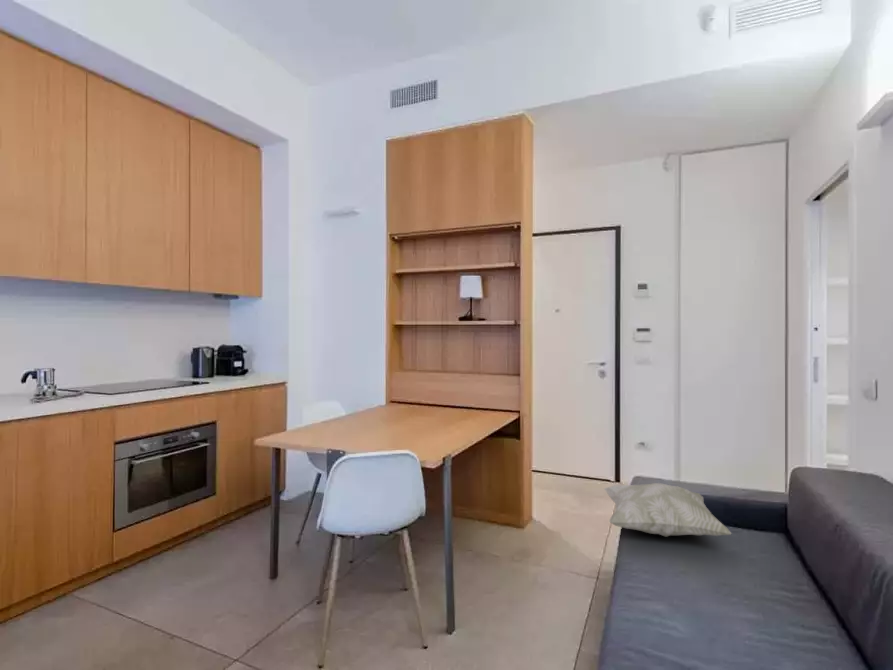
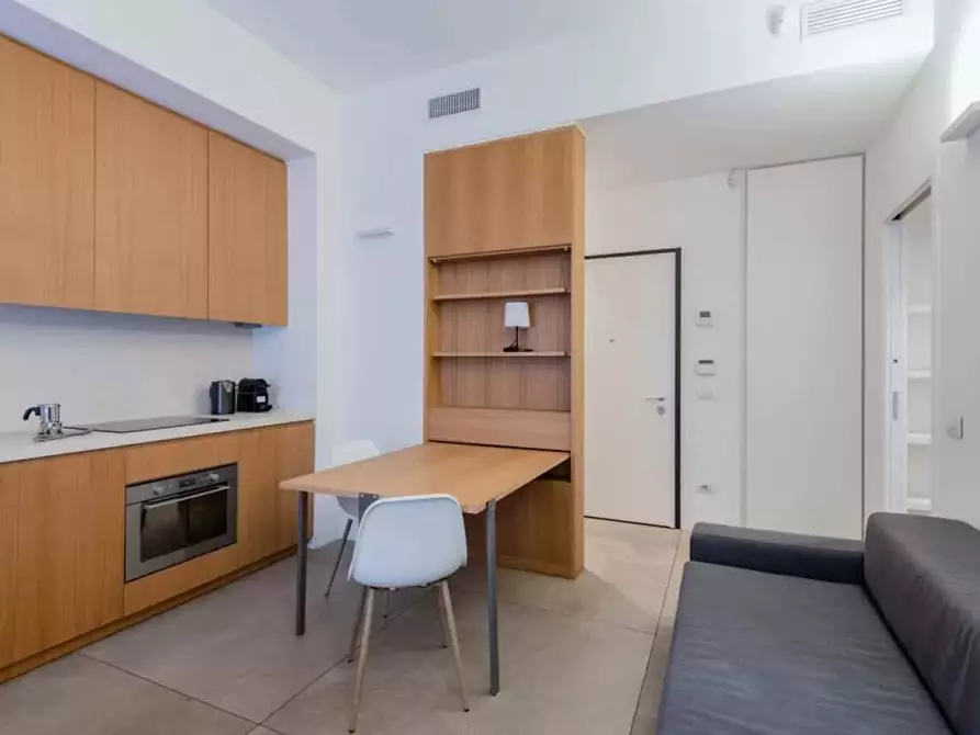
- decorative pillow (659, 508)
